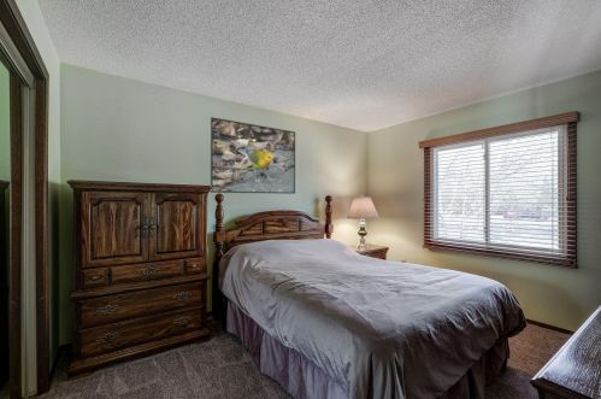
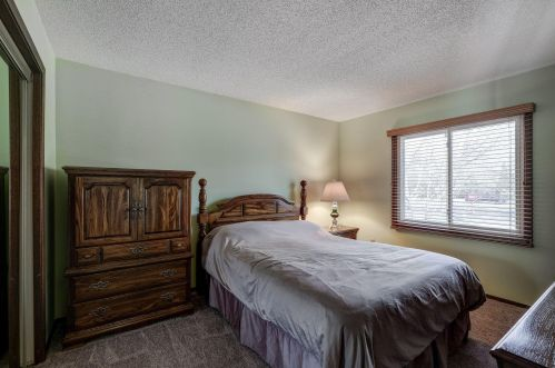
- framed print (257, 159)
